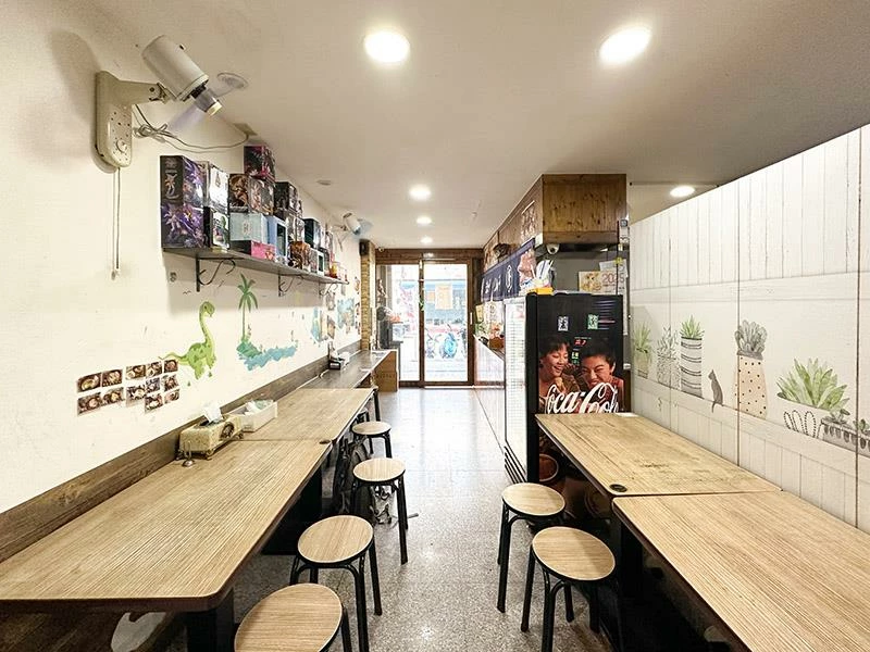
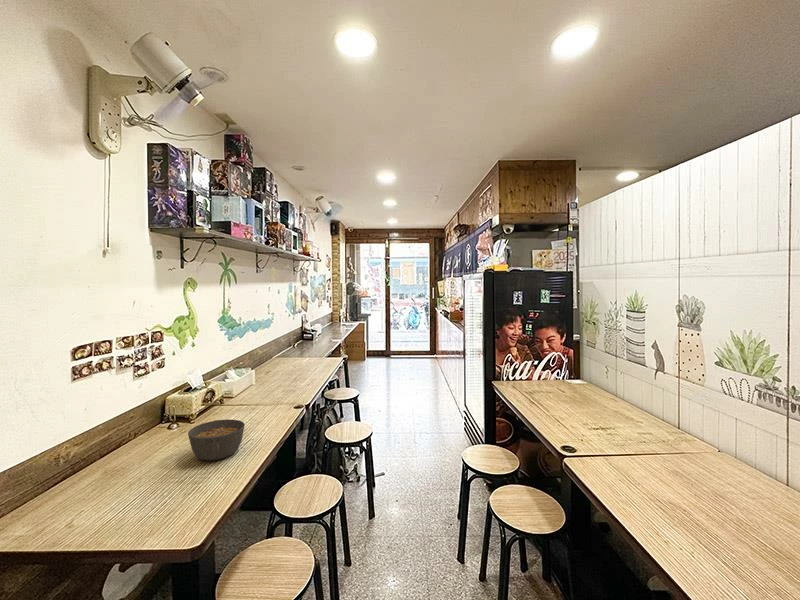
+ soup bowl (217, 440)
